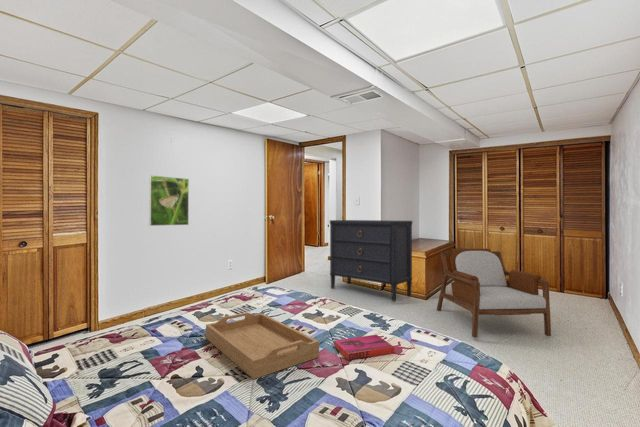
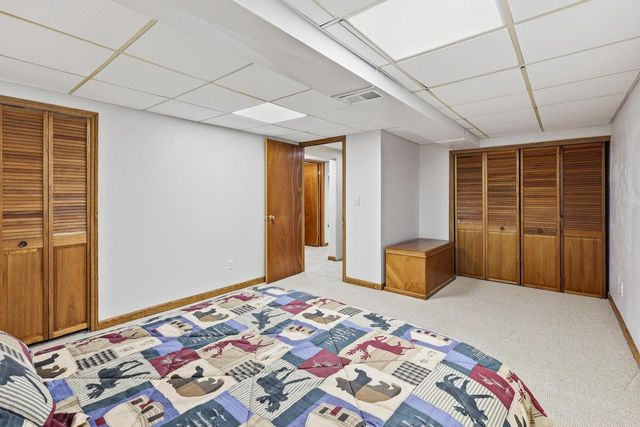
- armchair (487, 287)
- dresser (369, 256)
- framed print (169, 201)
- hardback book (363, 346)
- serving tray (258, 337)
